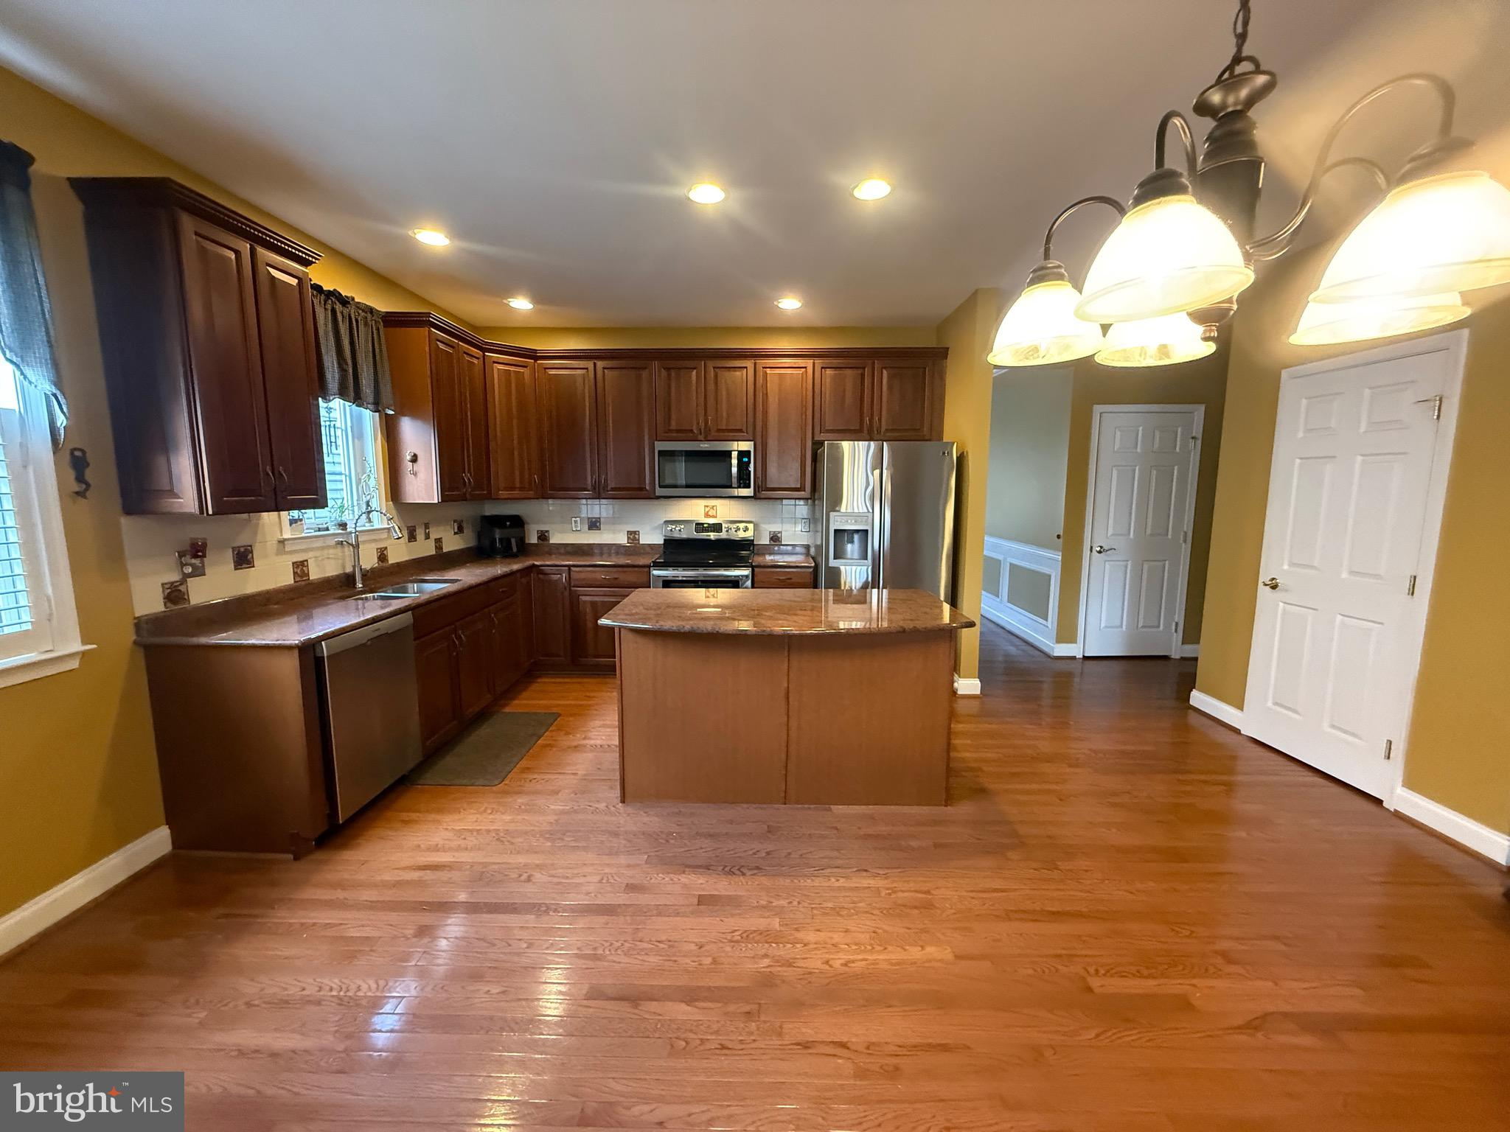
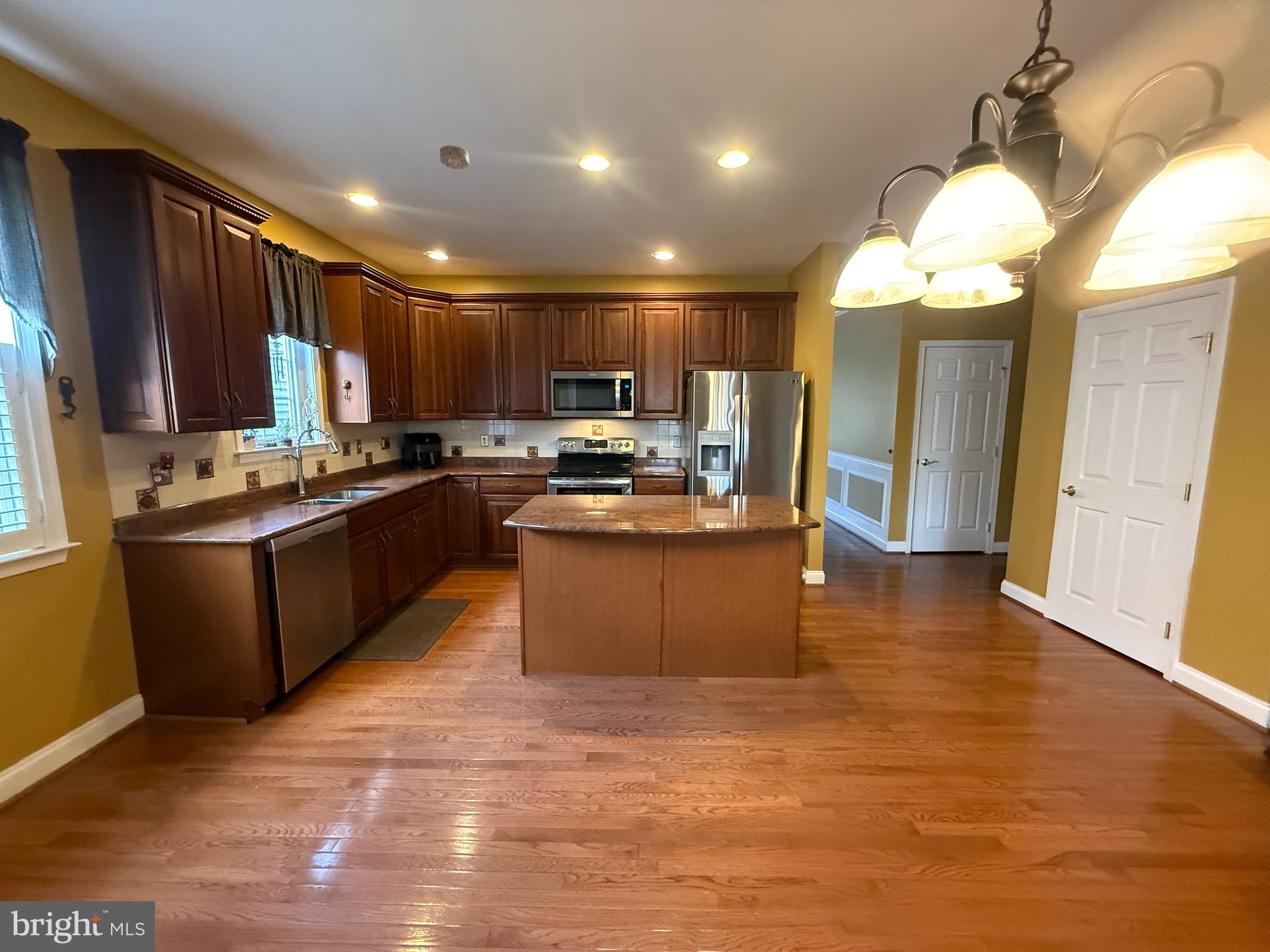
+ smoke detector (455, 157)
